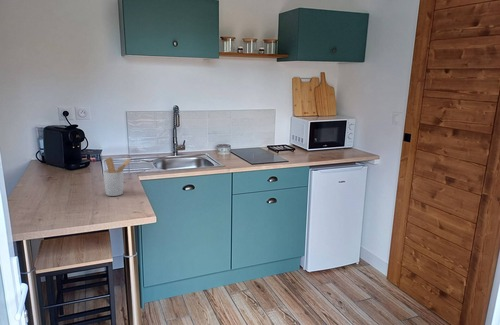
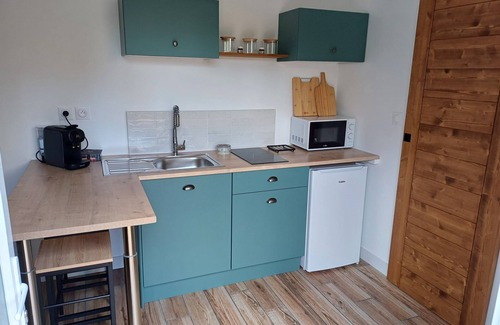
- utensil holder (118, 176)
